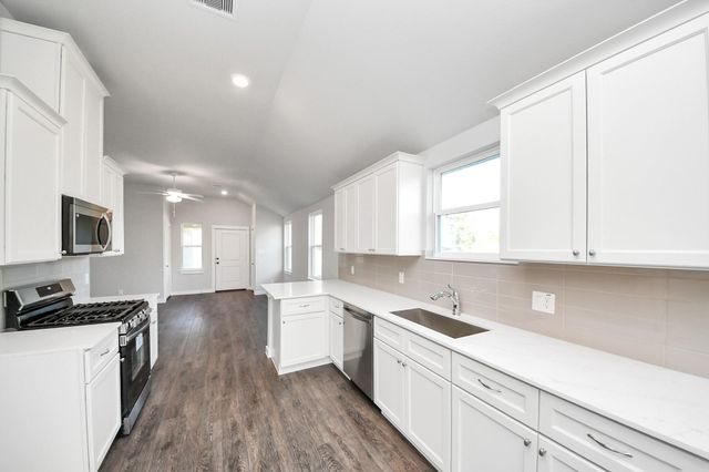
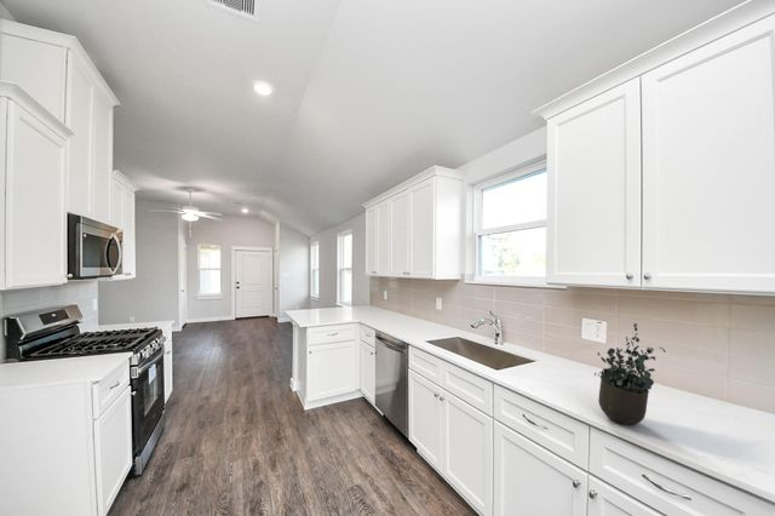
+ potted plant (627, 373)
